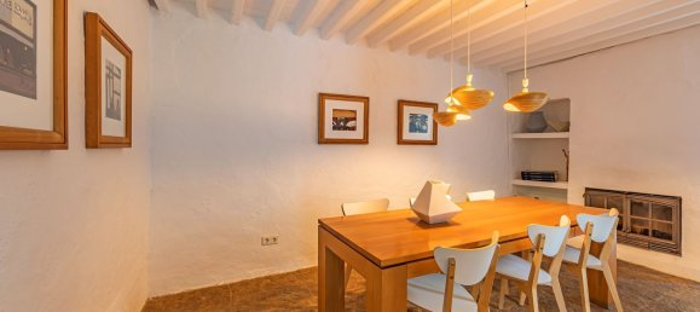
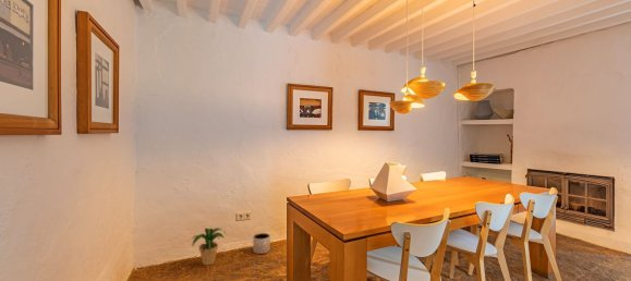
+ planter (262, 243)
+ potted plant (208, 246)
